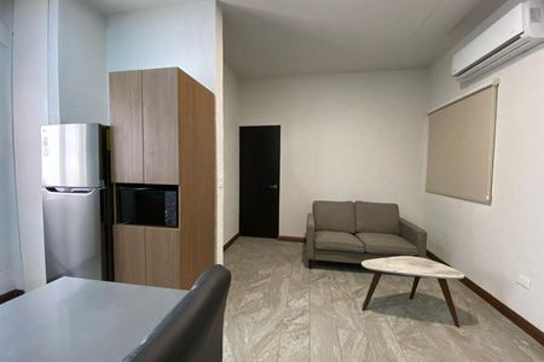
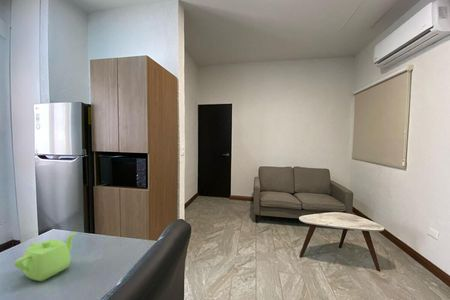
+ teapot (46, 254)
